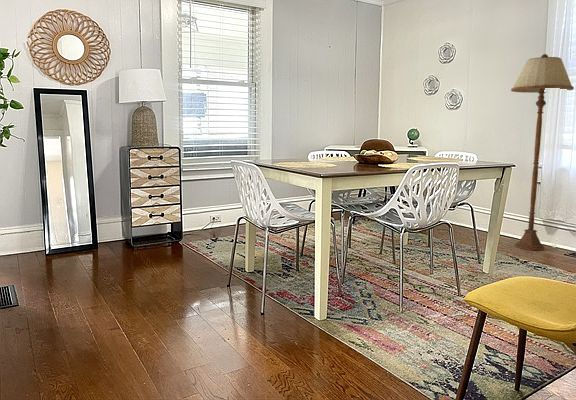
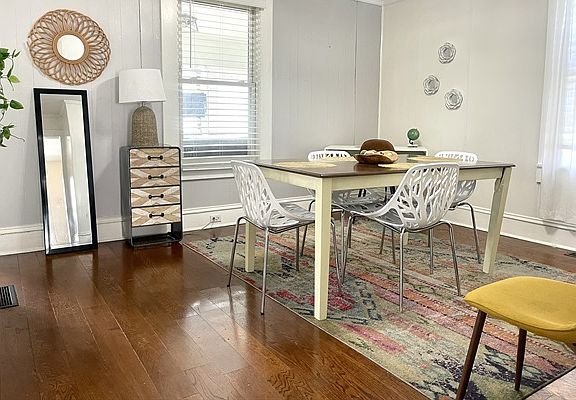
- floor lamp (536, 153)
